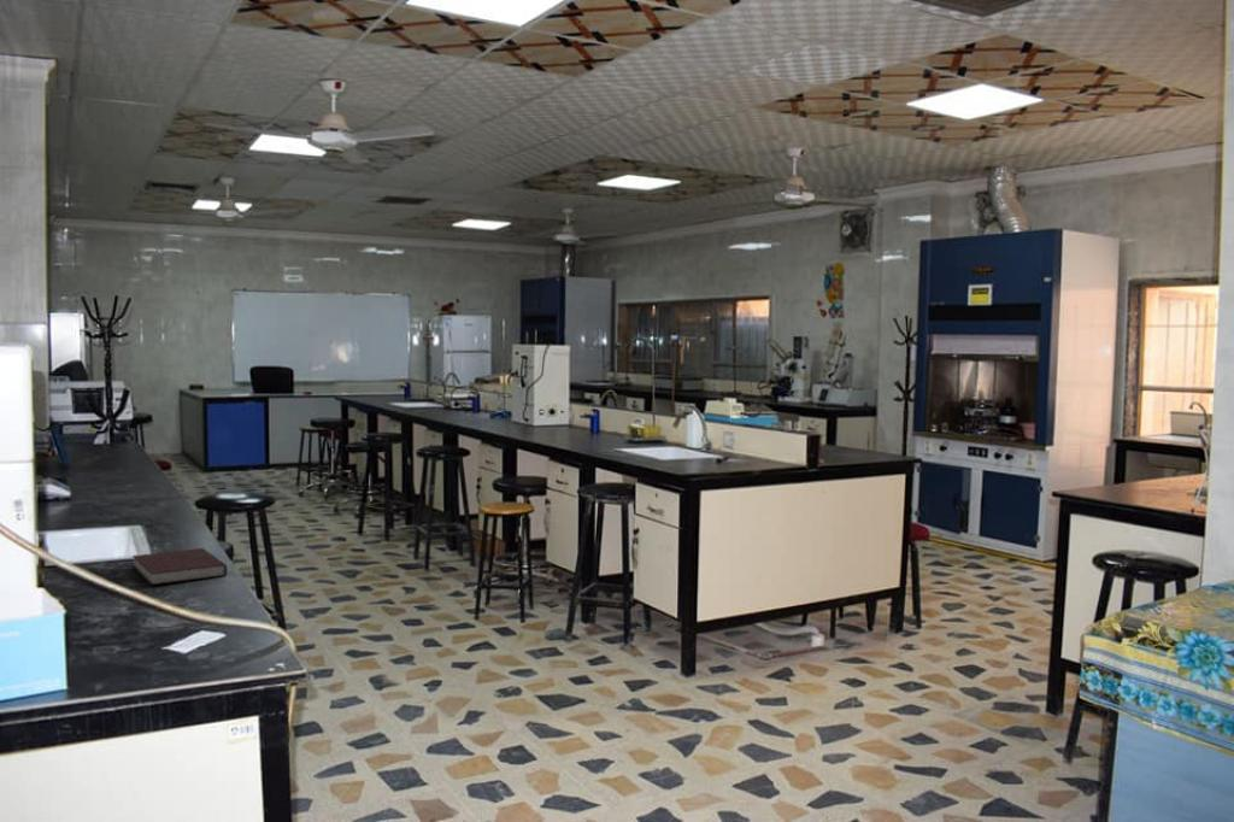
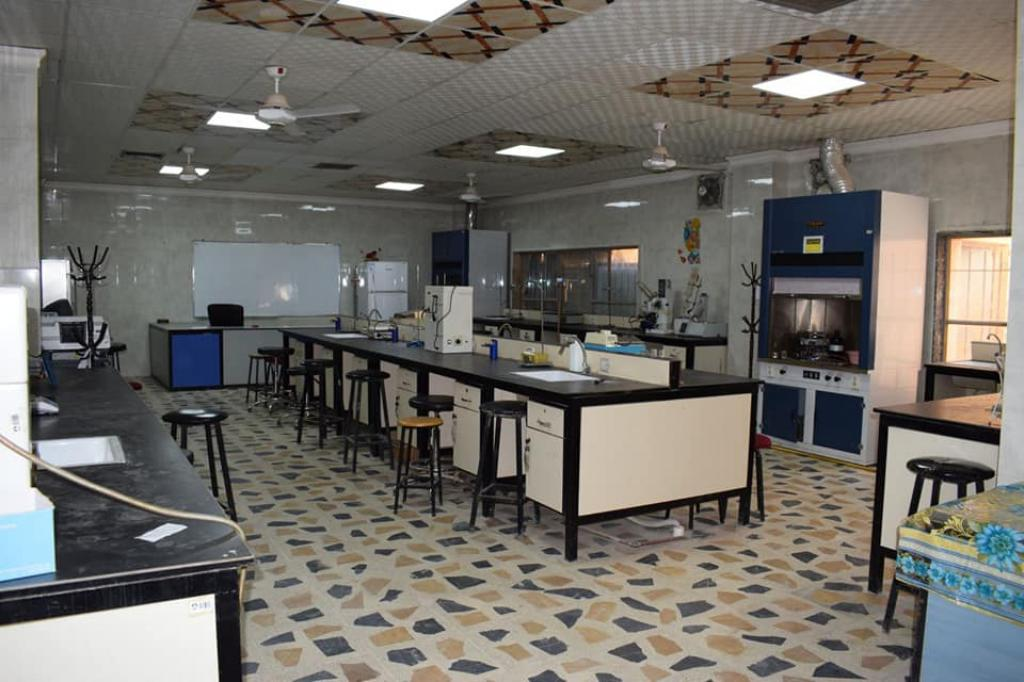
- notebook (178, 565)
